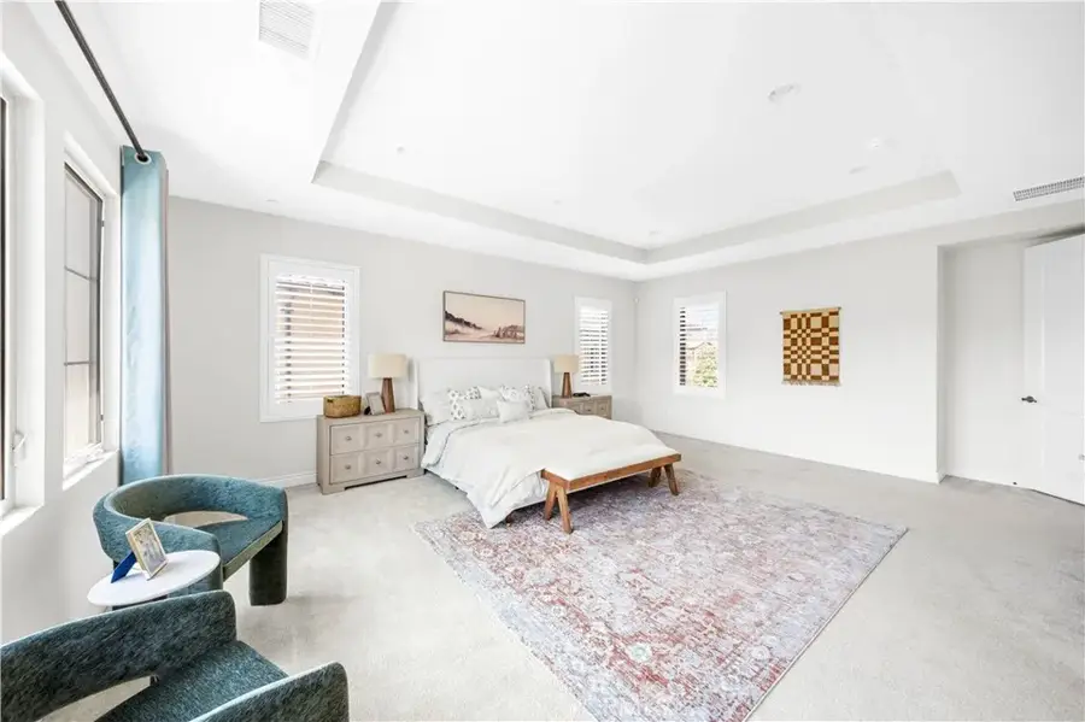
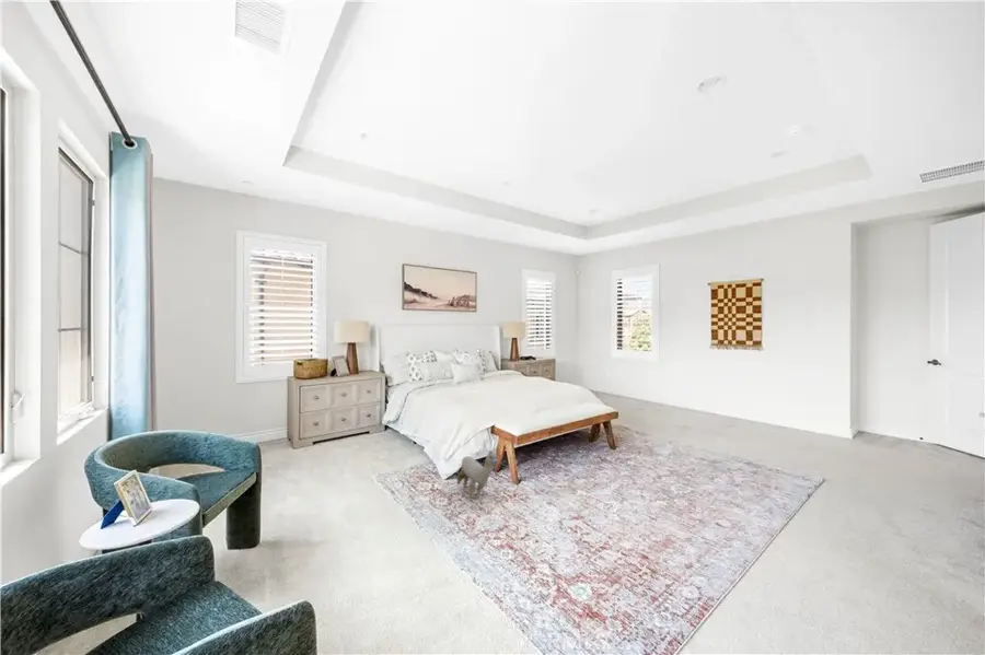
+ plush toy (476, 470)
